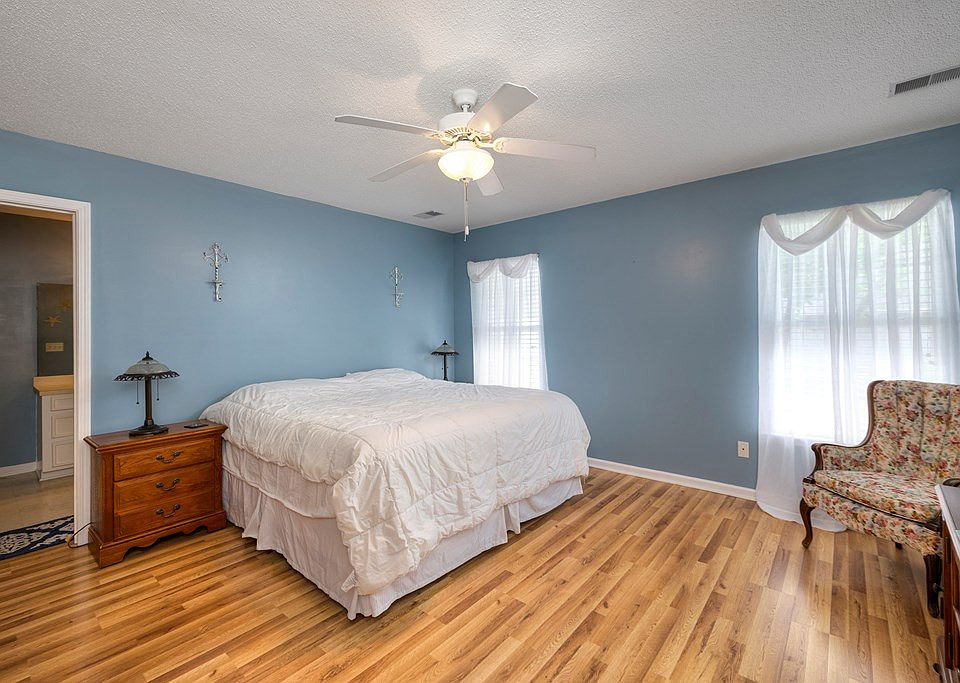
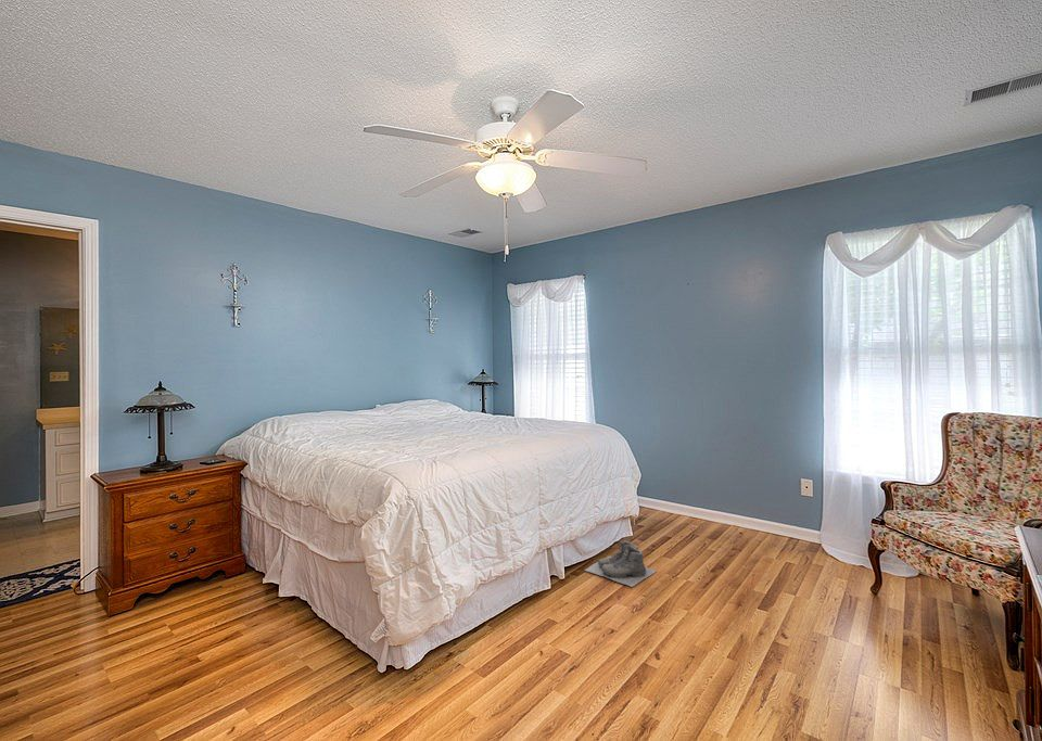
+ boots (620, 555)
